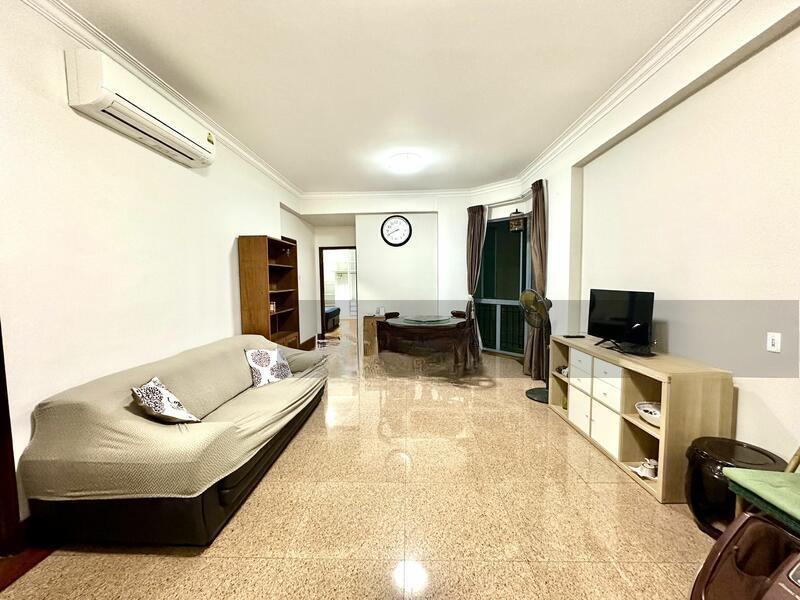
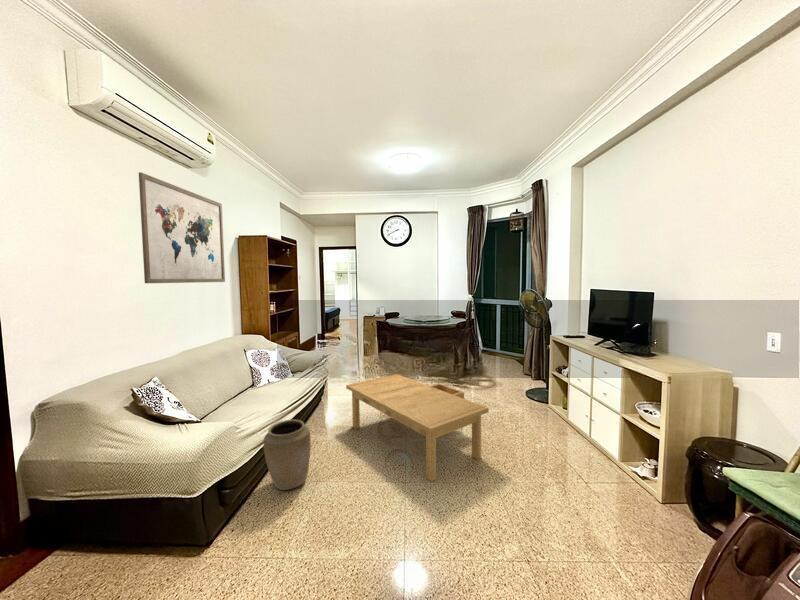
+ wall art (189, 237)
+ vase (287, 454)
+ coffee table (410, 417)
